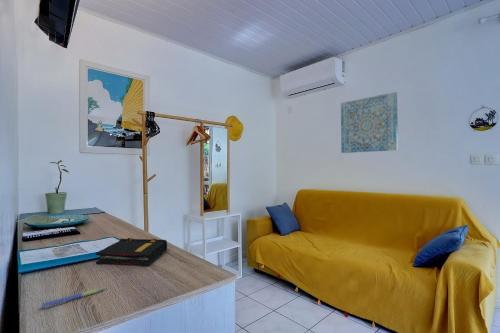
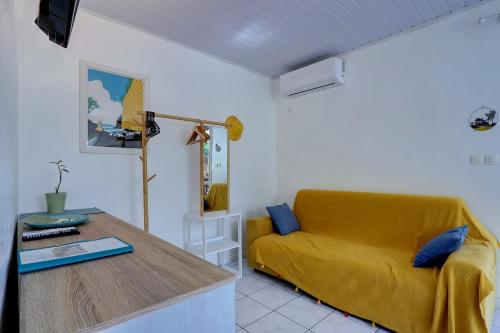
- book (130, 249)
- pen (73, 296)
- wall art (367, 124)
